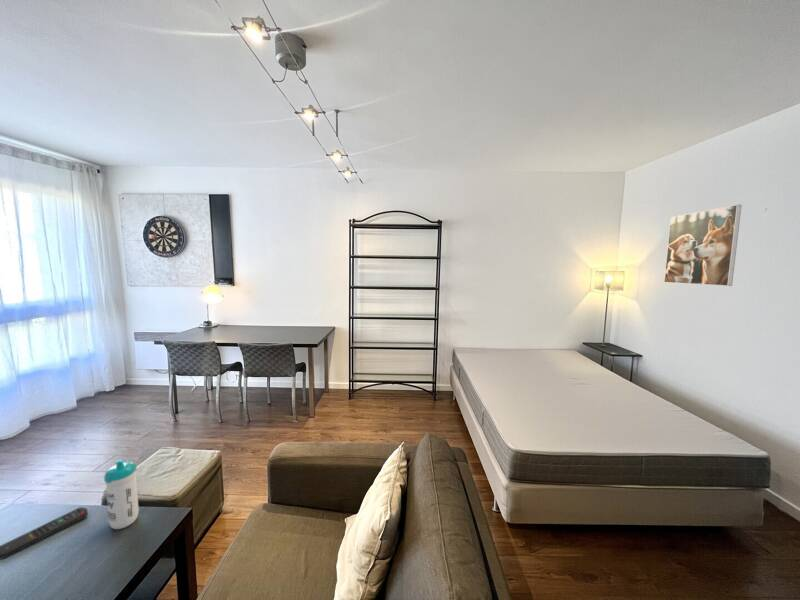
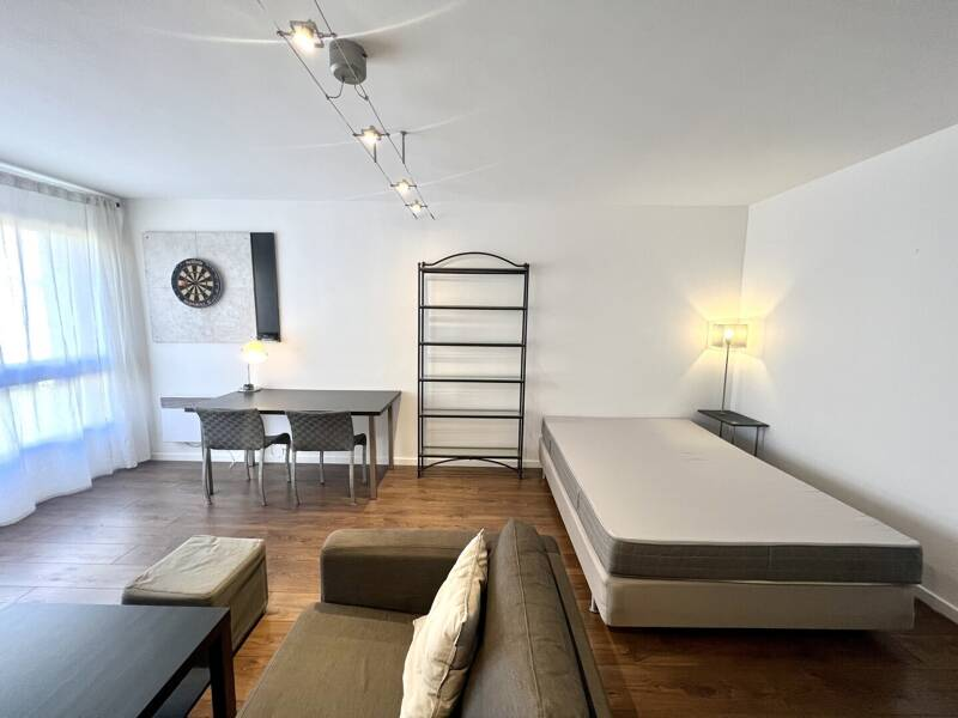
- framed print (698, 248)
- water bottle (122, 491)
- remote control (45, 530)
